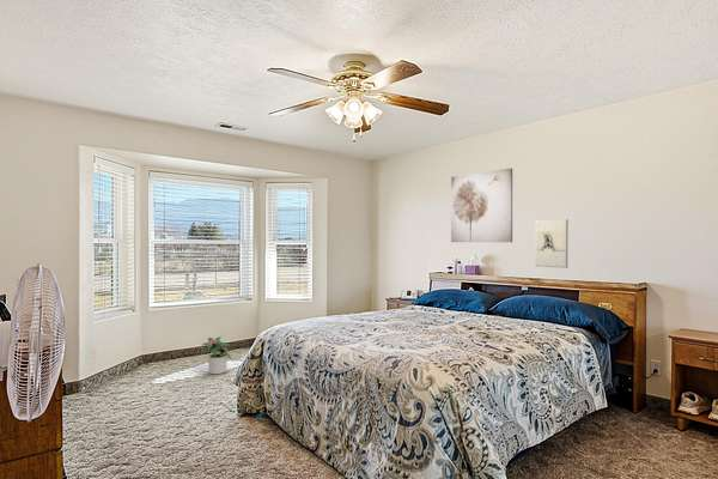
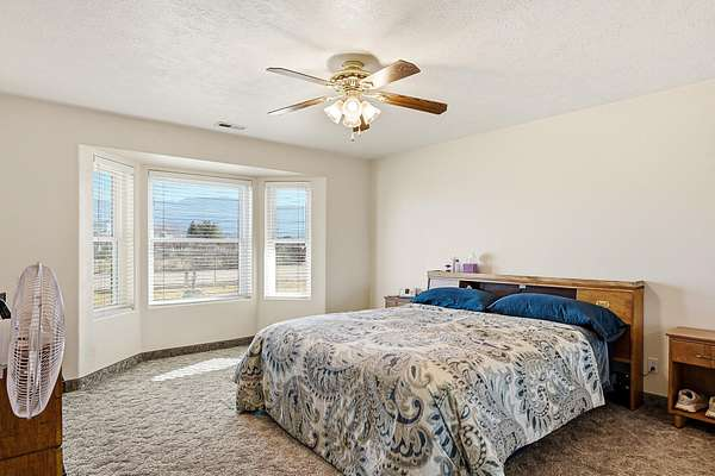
- potted plant (215, 354)
- wall sculpture (550, 243)
- wall art (480, 207)
